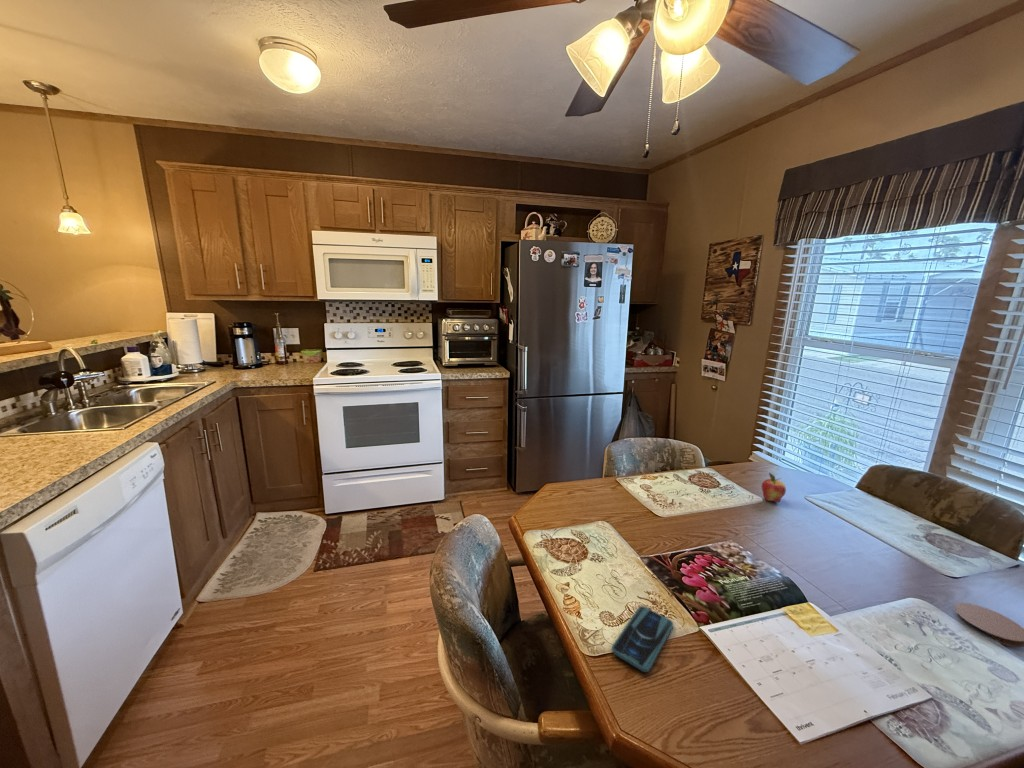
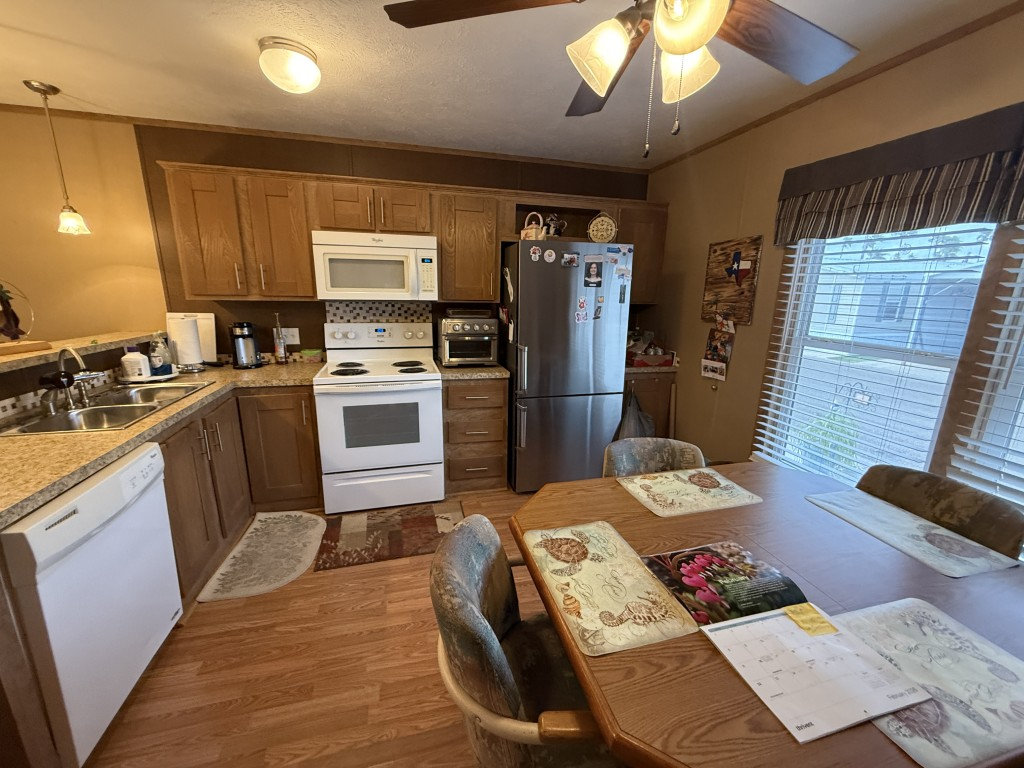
- fruit (774, 486)
- coaster (989, 623)
- smartphone (643, 636)
